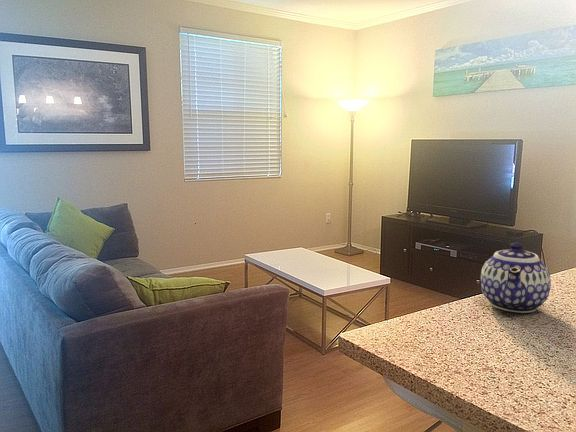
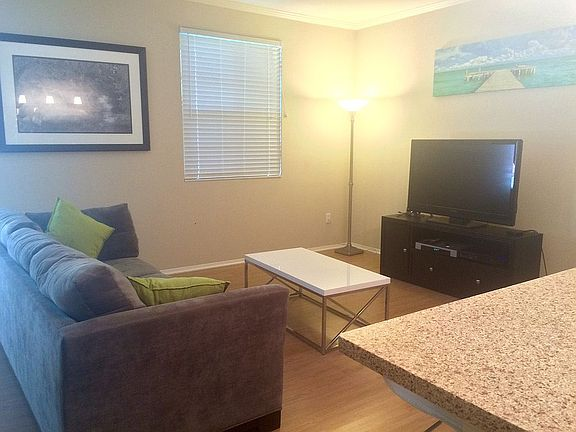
- teapot (515, 274)
